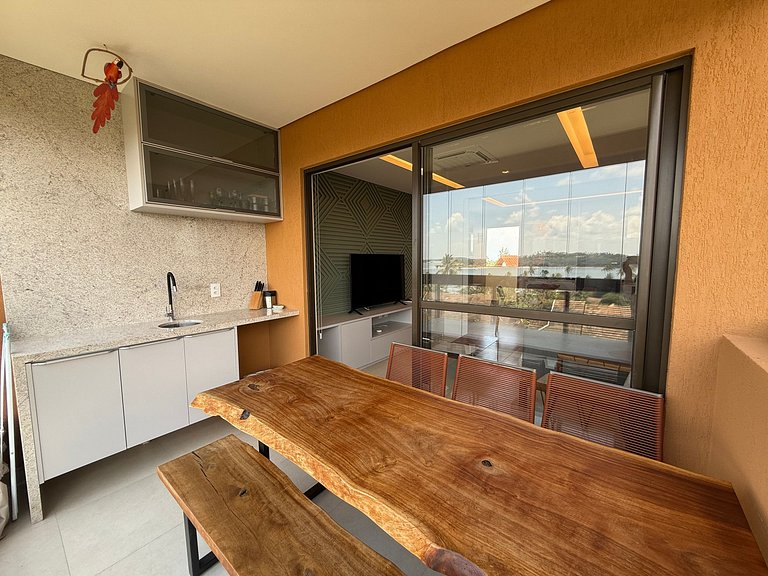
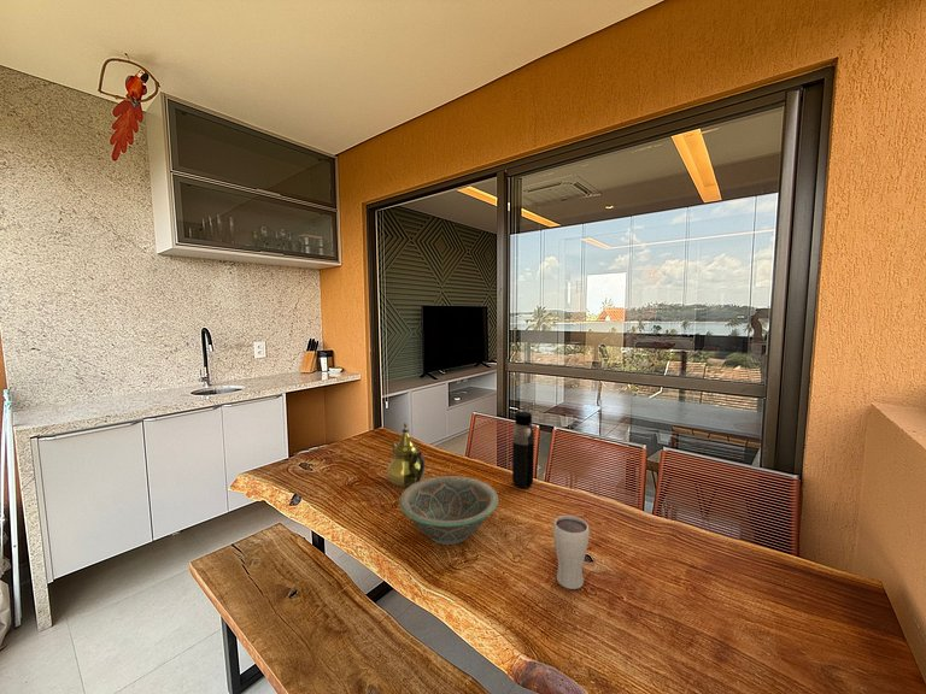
+ teapot (406, 453)
+ decorative bowl (449, 514)
+ drinking glass (570, 552)
+ water bottle (522, 449)
